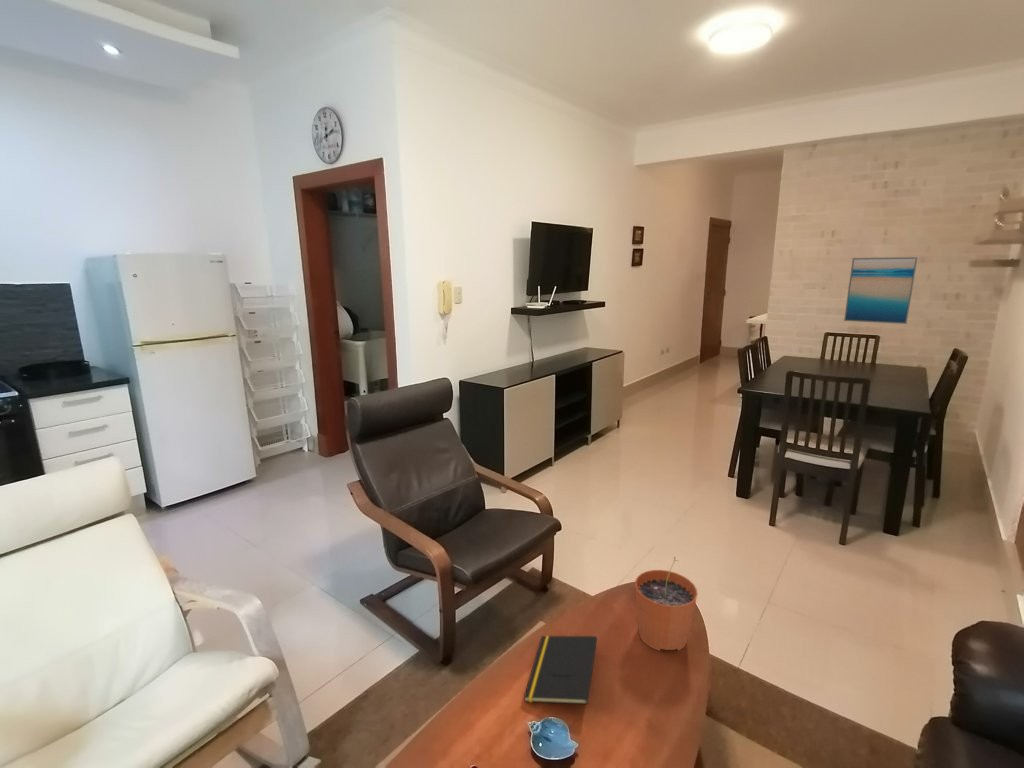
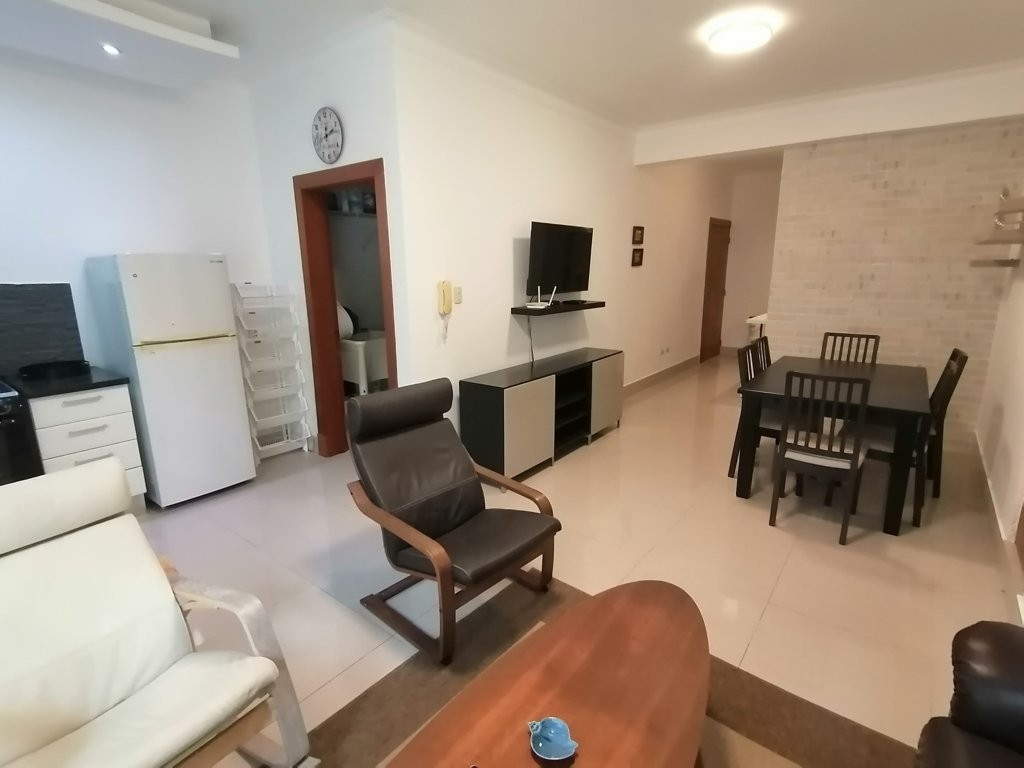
- plant pot (665, 599)
- notepad (562, 667)
- wall art (879, 290)
